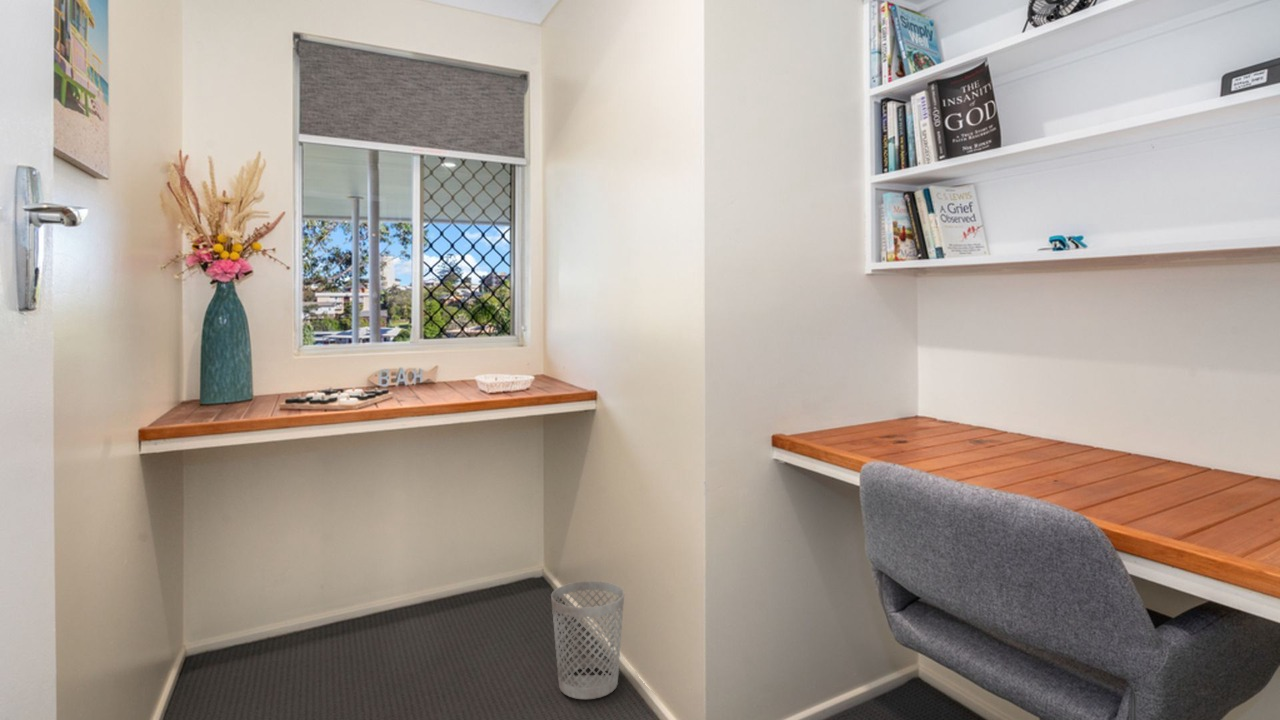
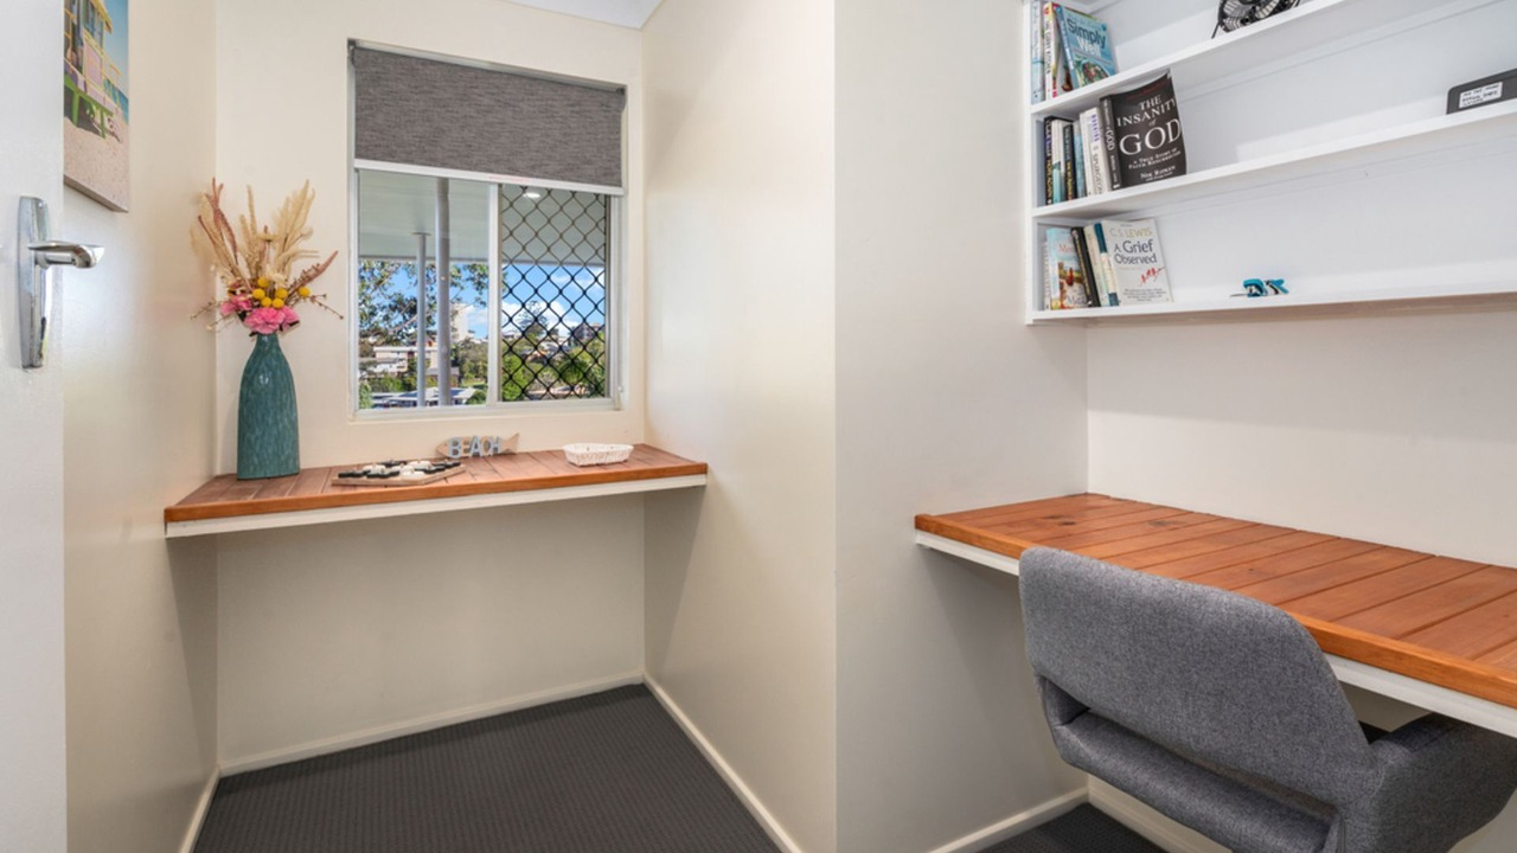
- wastebasket (588, 638)
